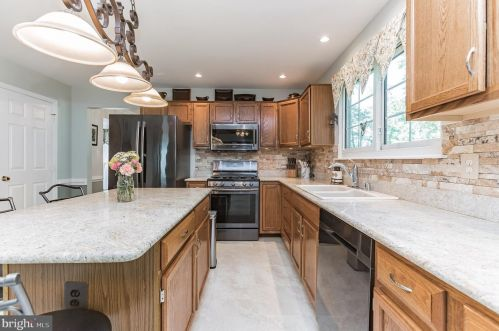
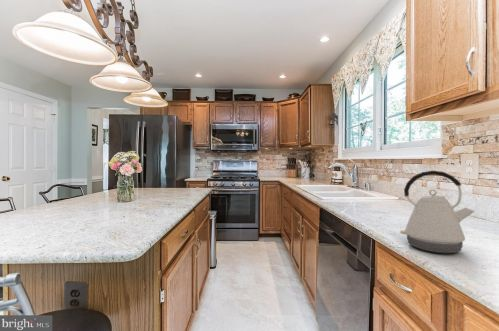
+ kettle (435, 209)
